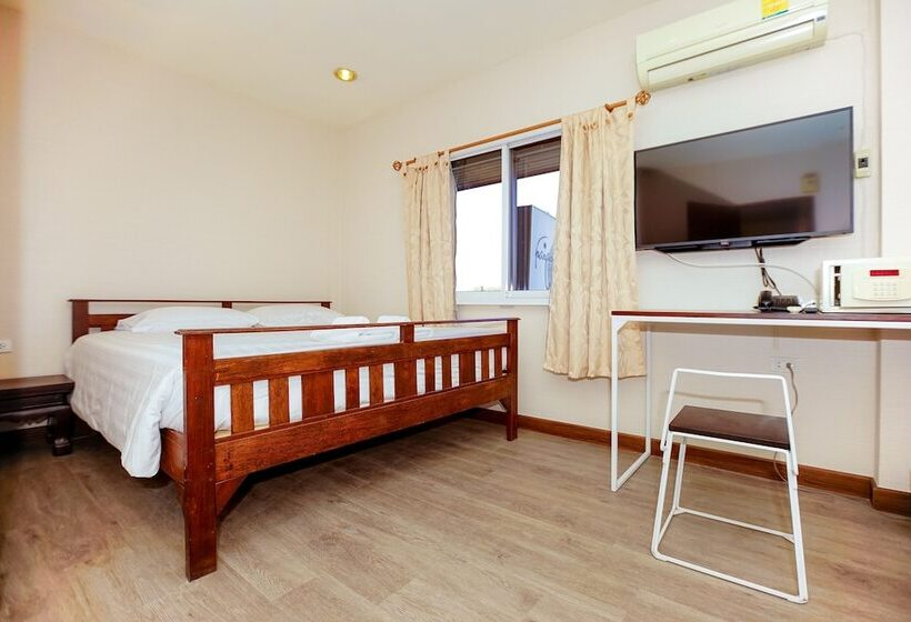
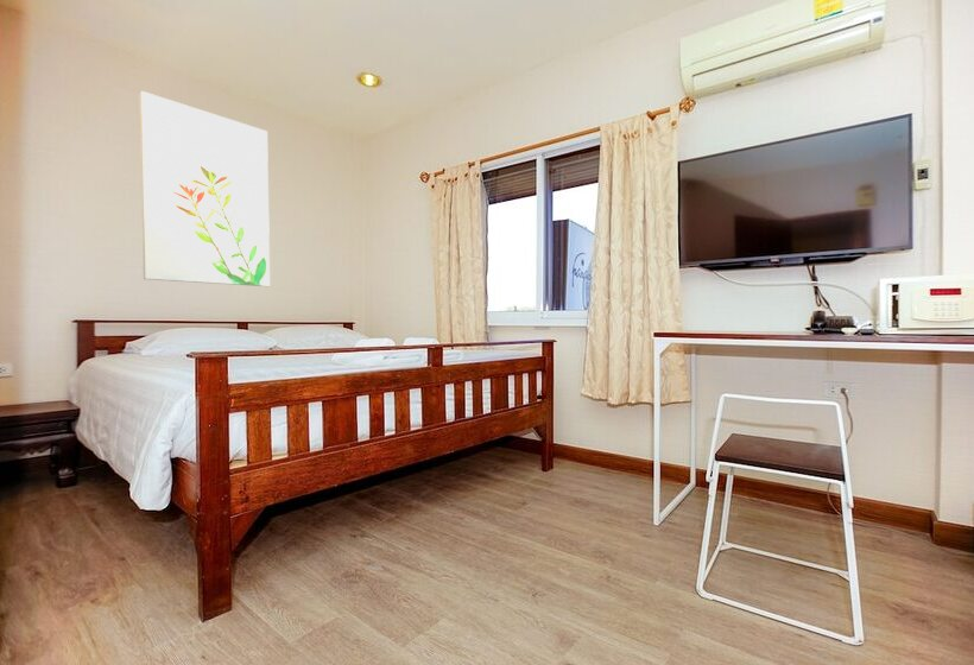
+ wall art (210, 198)
